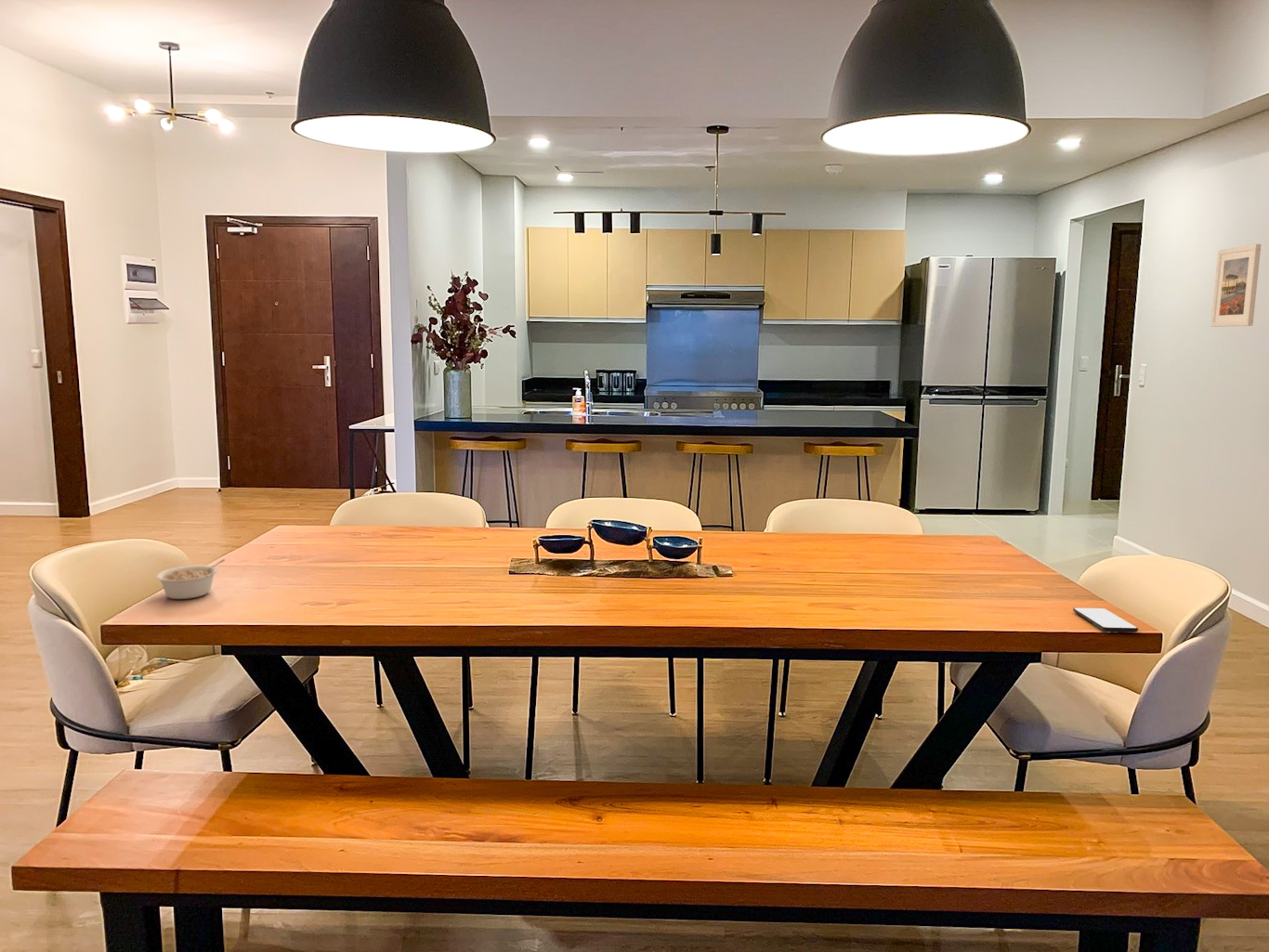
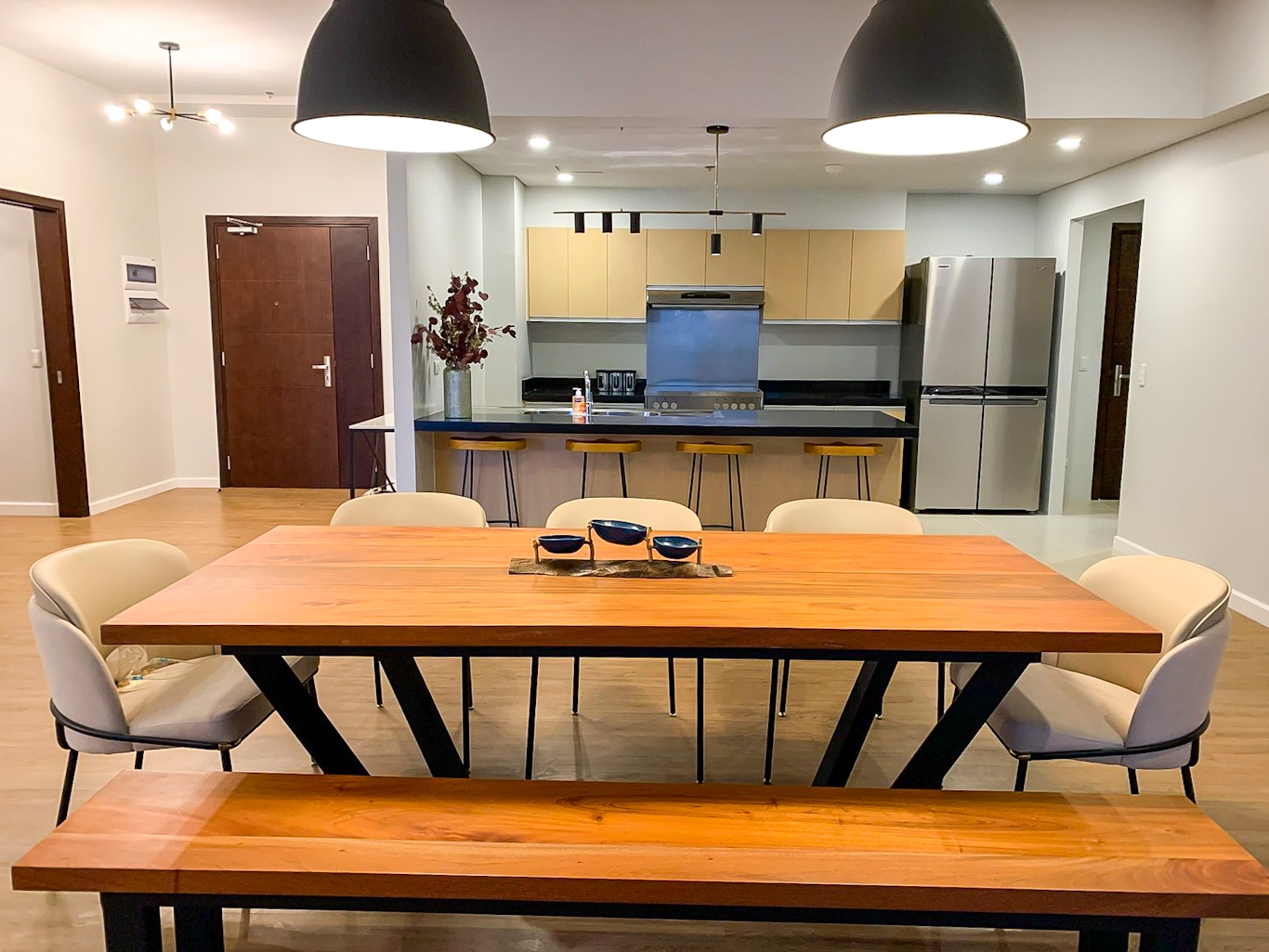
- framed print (1235, 287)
- legume (189, 580)
- smartphone (1104, 619)
